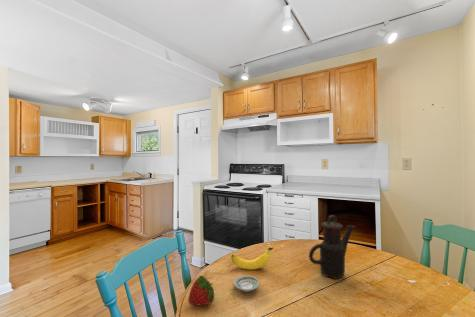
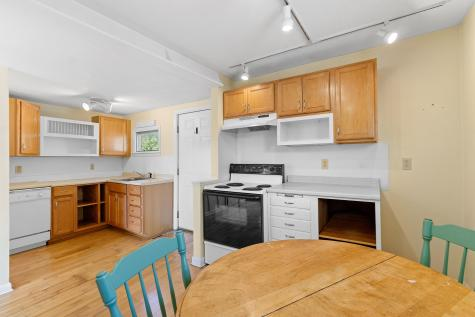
- banana (252, 260)
- saucer (246, 284)
- teapot (332, 244)
- fruit (203, 289)
